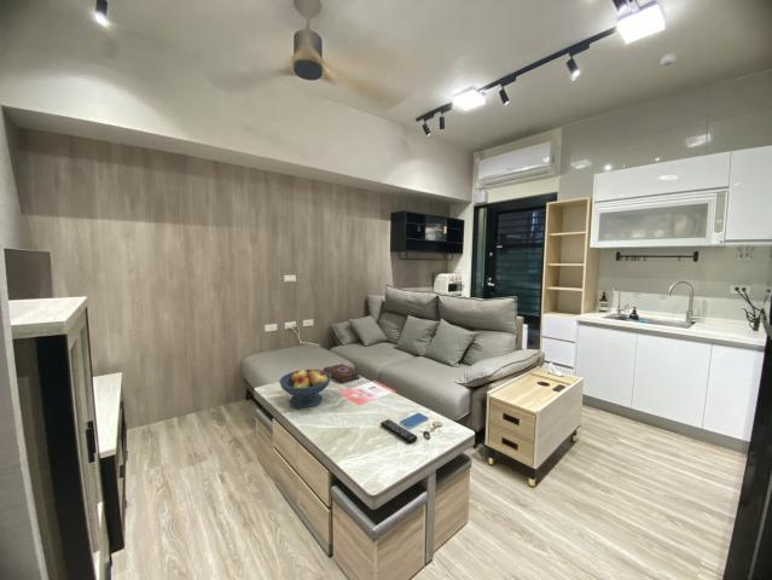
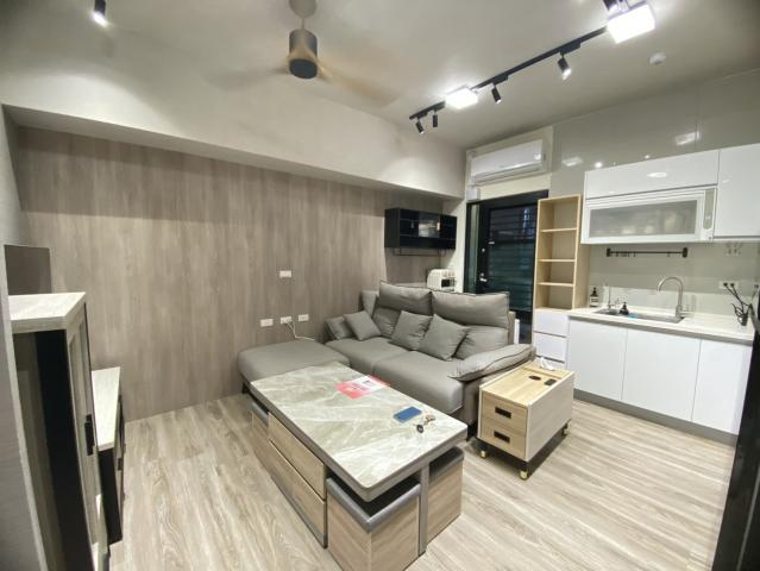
- book (341, 372)
- fruit bowl (306, 384)
- remote control (397, 430)
